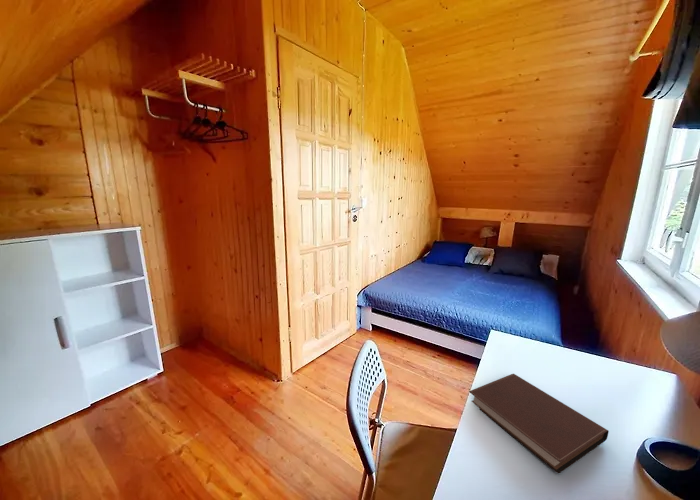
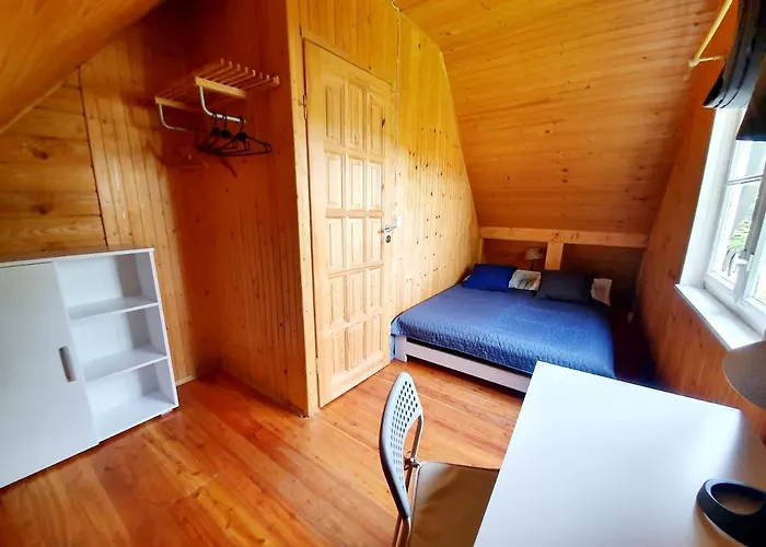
- notebook (532, 413)
